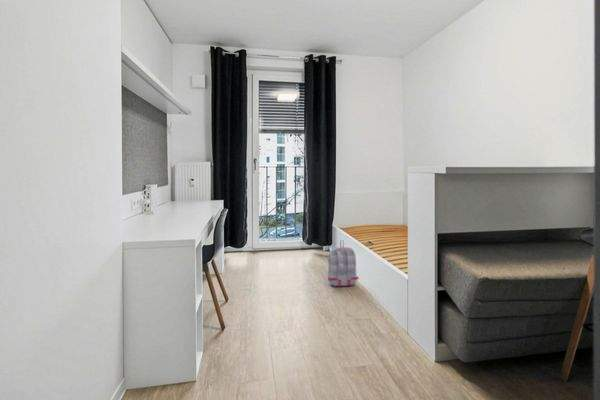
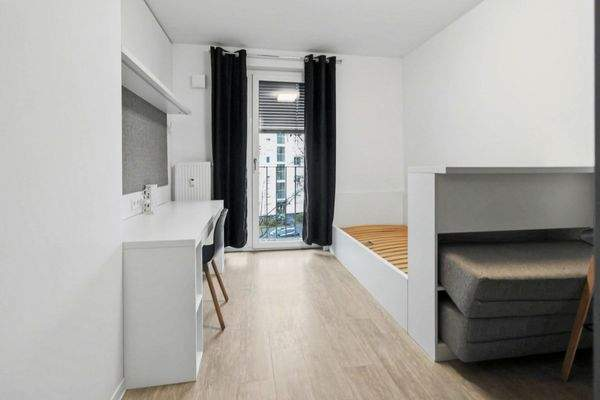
- backpack (342, 262)
